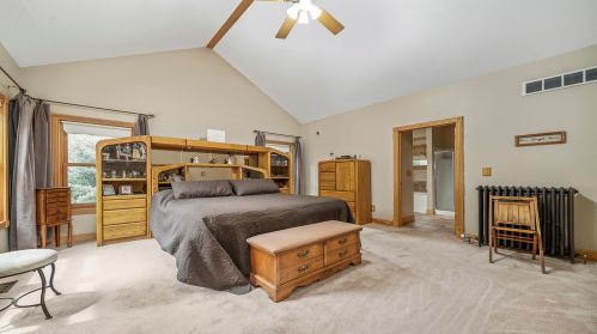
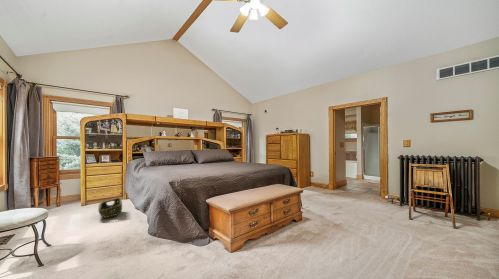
+ woven basket (110, 208)
